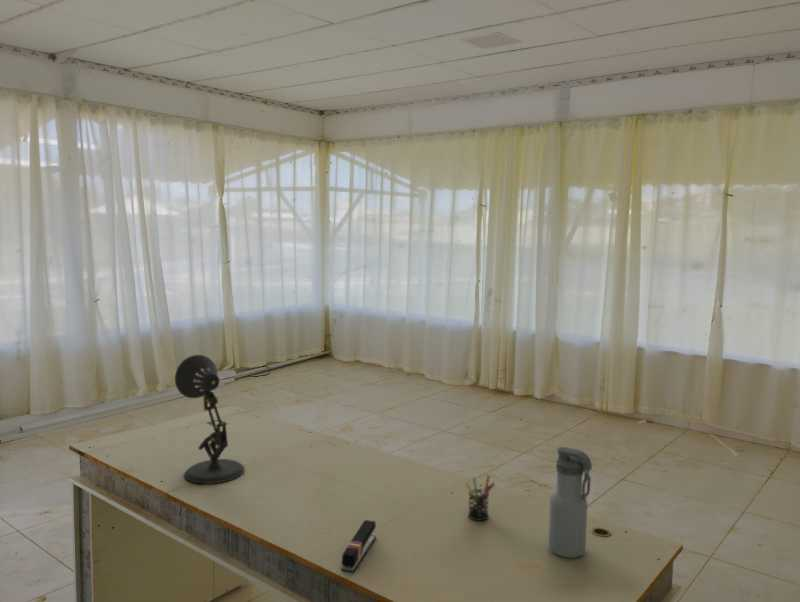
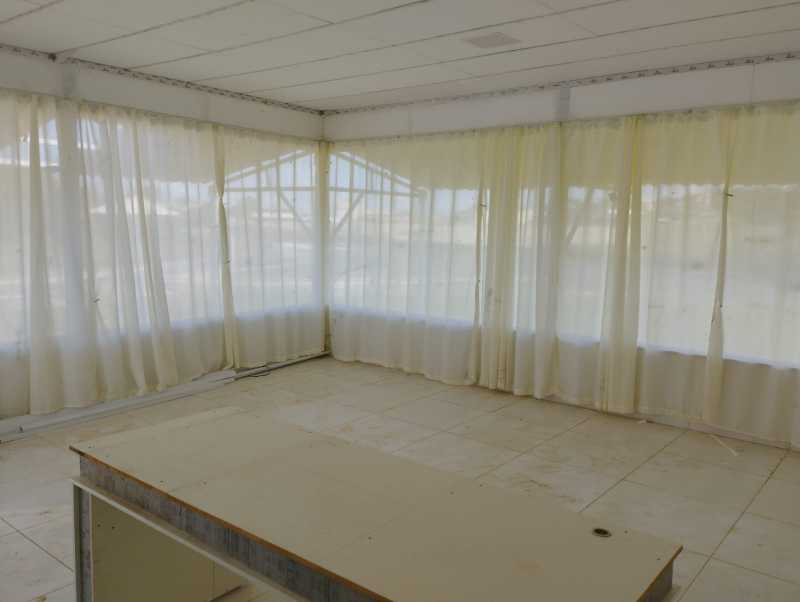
- pen holder (478, 495)
- water bottle (569, 500)
- stapler (359, 544)
- desk lamp (211, 415)
